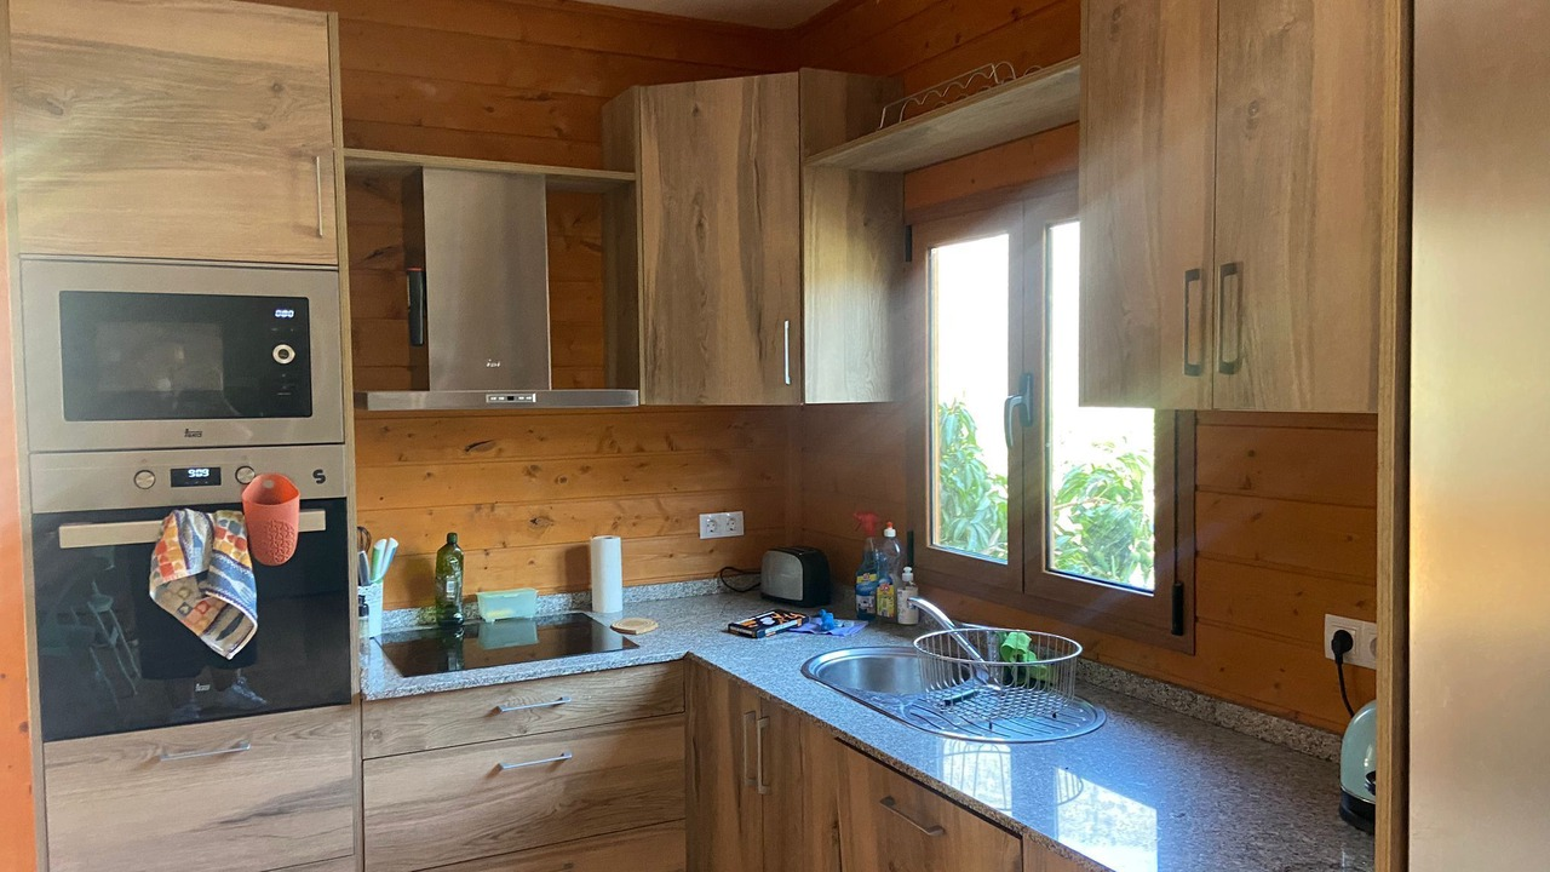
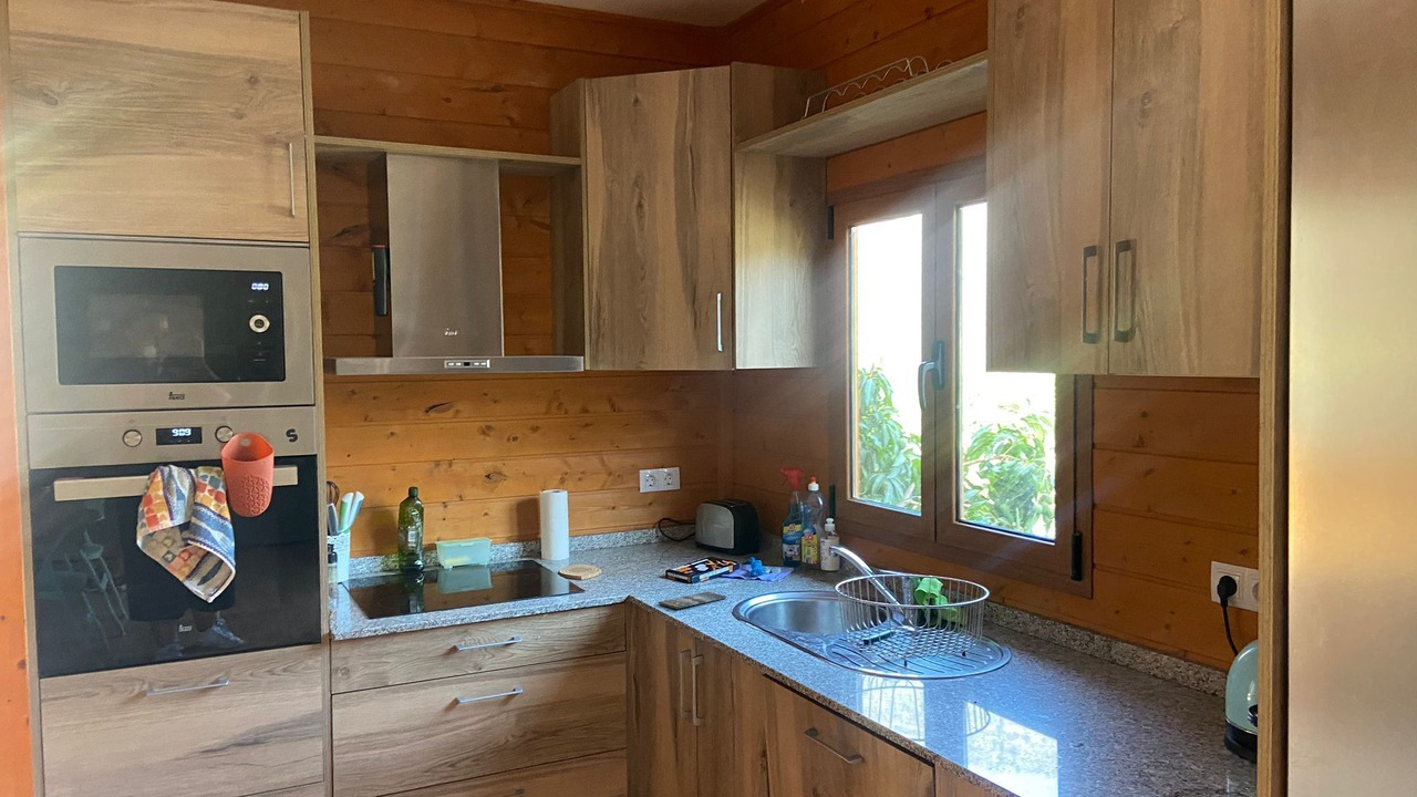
+ smartphone (692, 600)
